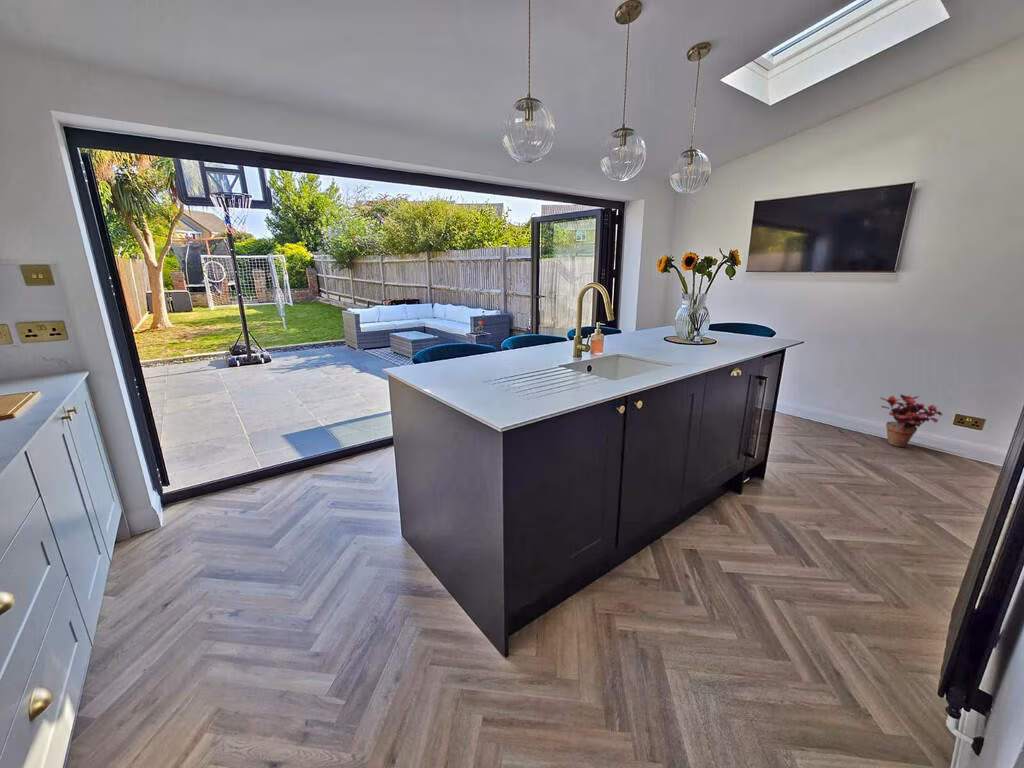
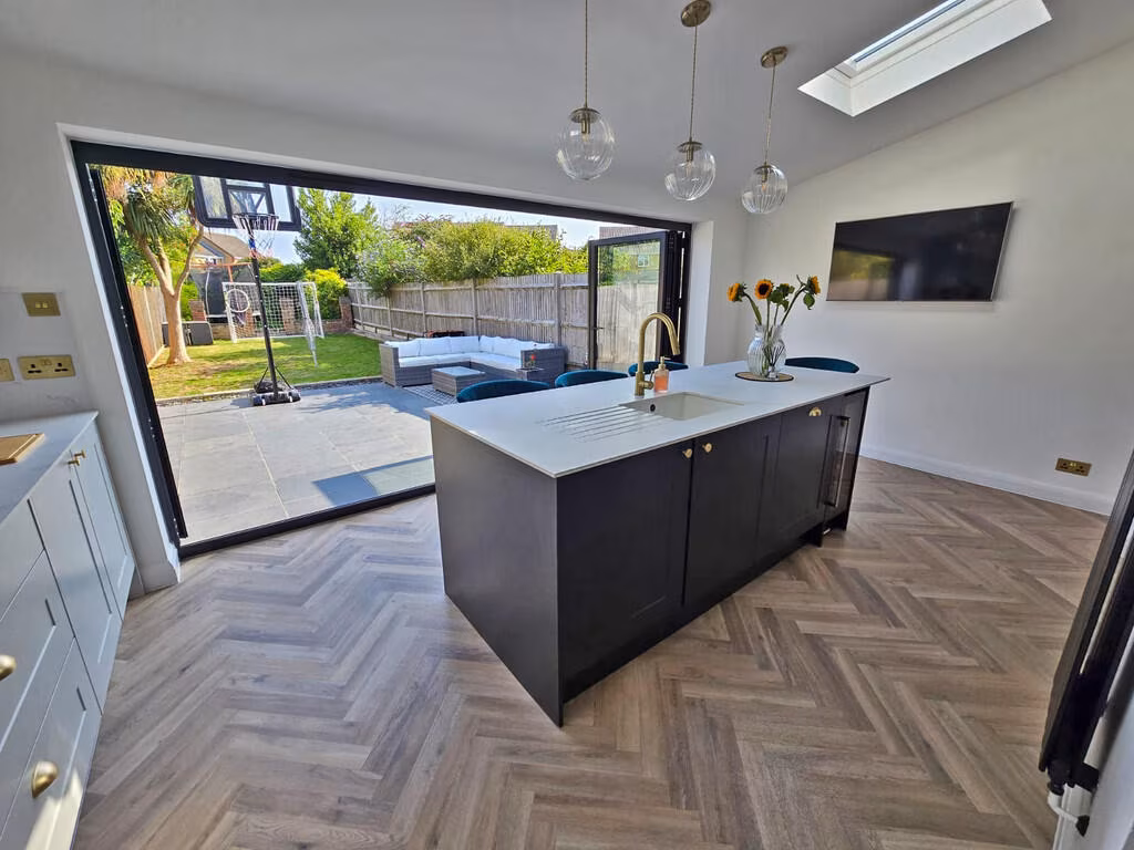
- potted plant (906, 422)
